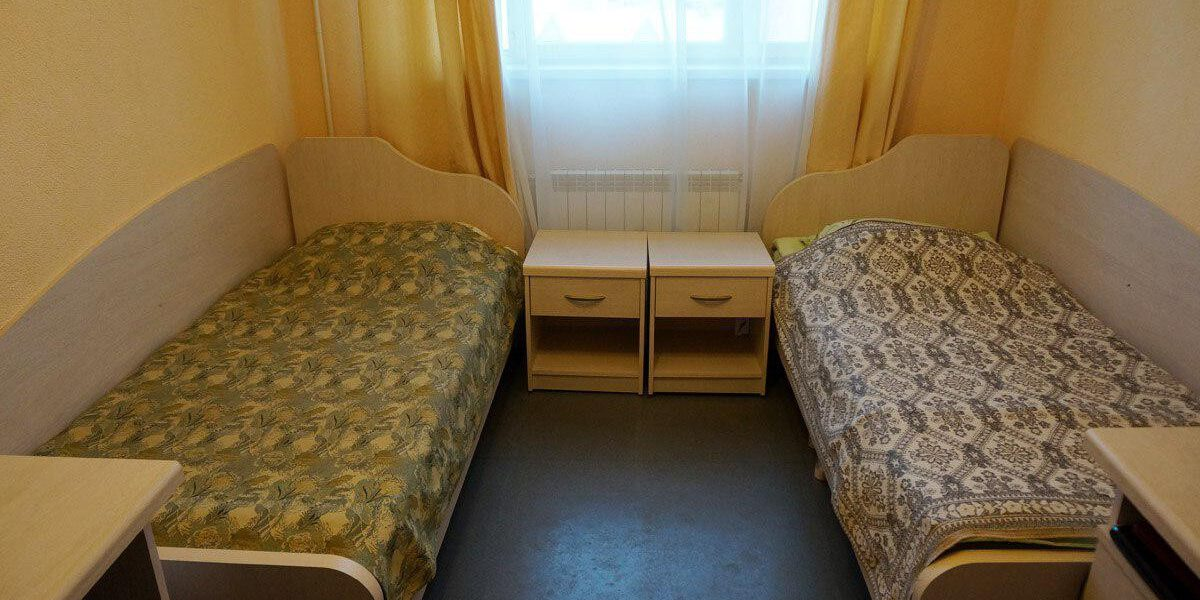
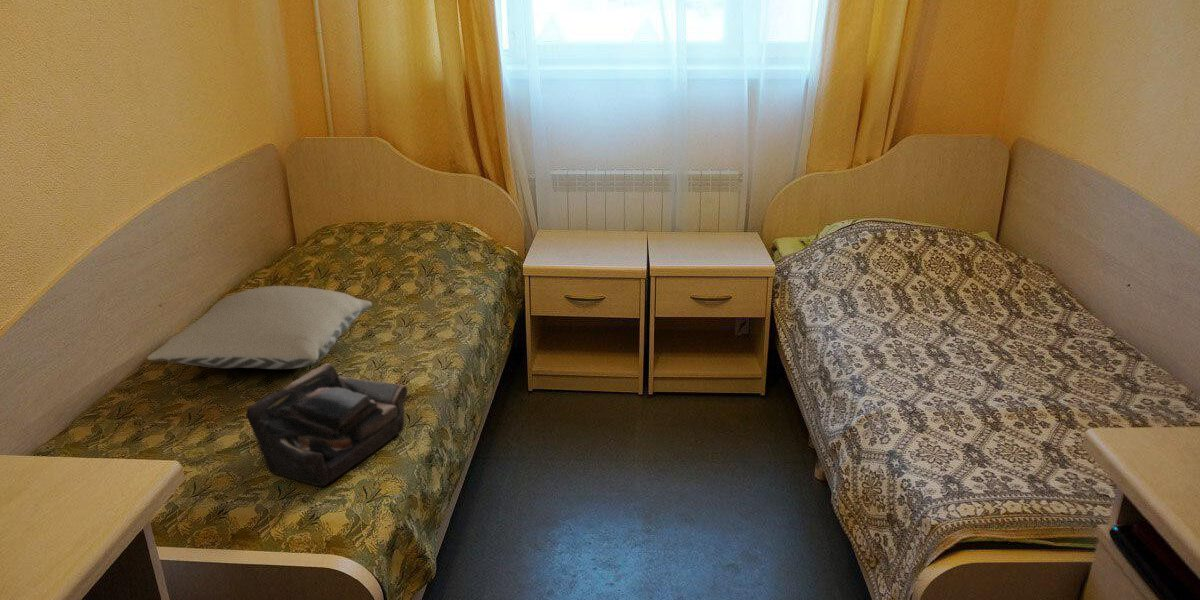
+ pillow (268, 329)
+ tote bag (334, 421)
